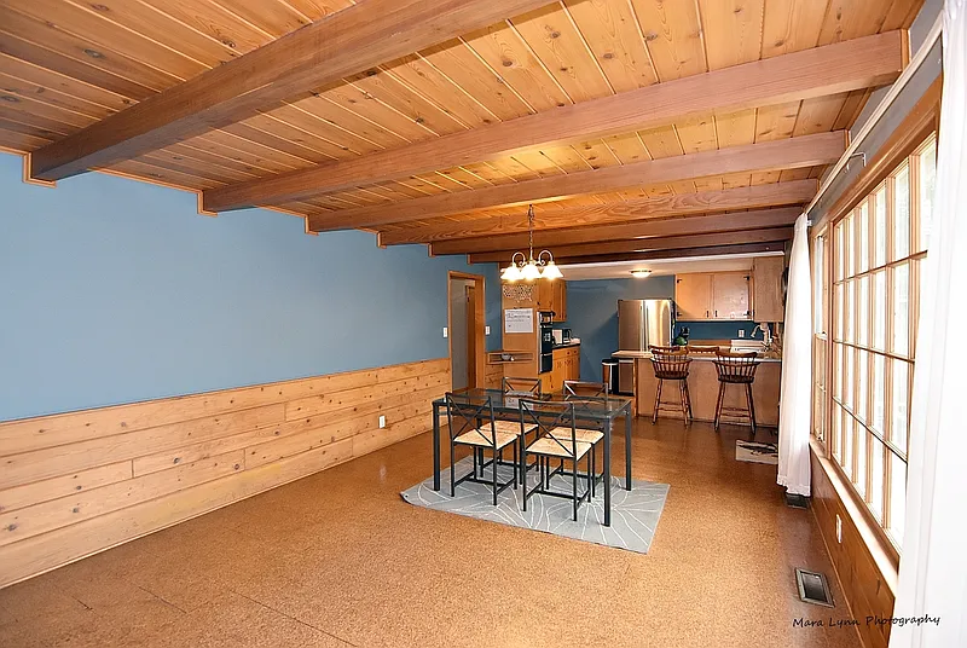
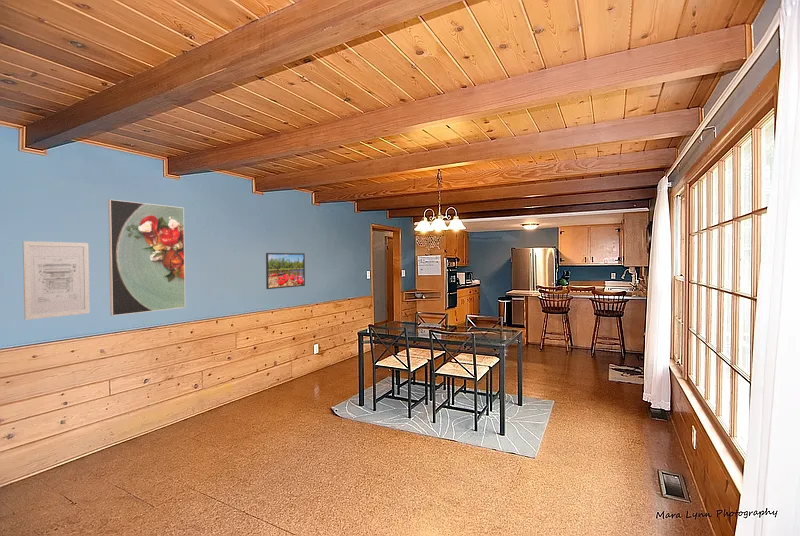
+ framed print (286, 270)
+ wall art (58, 279)
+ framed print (149, 257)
